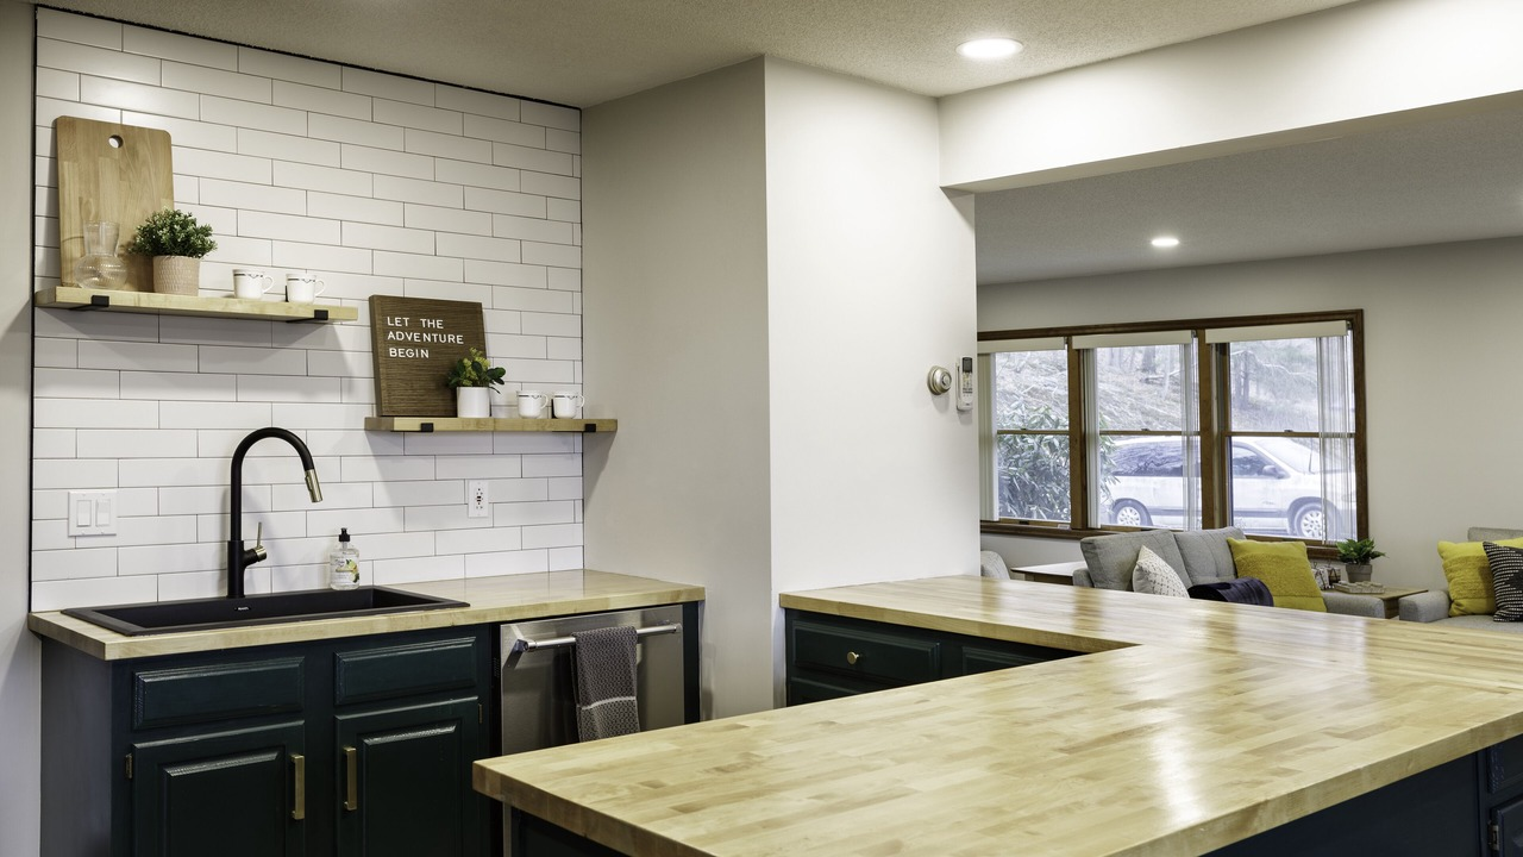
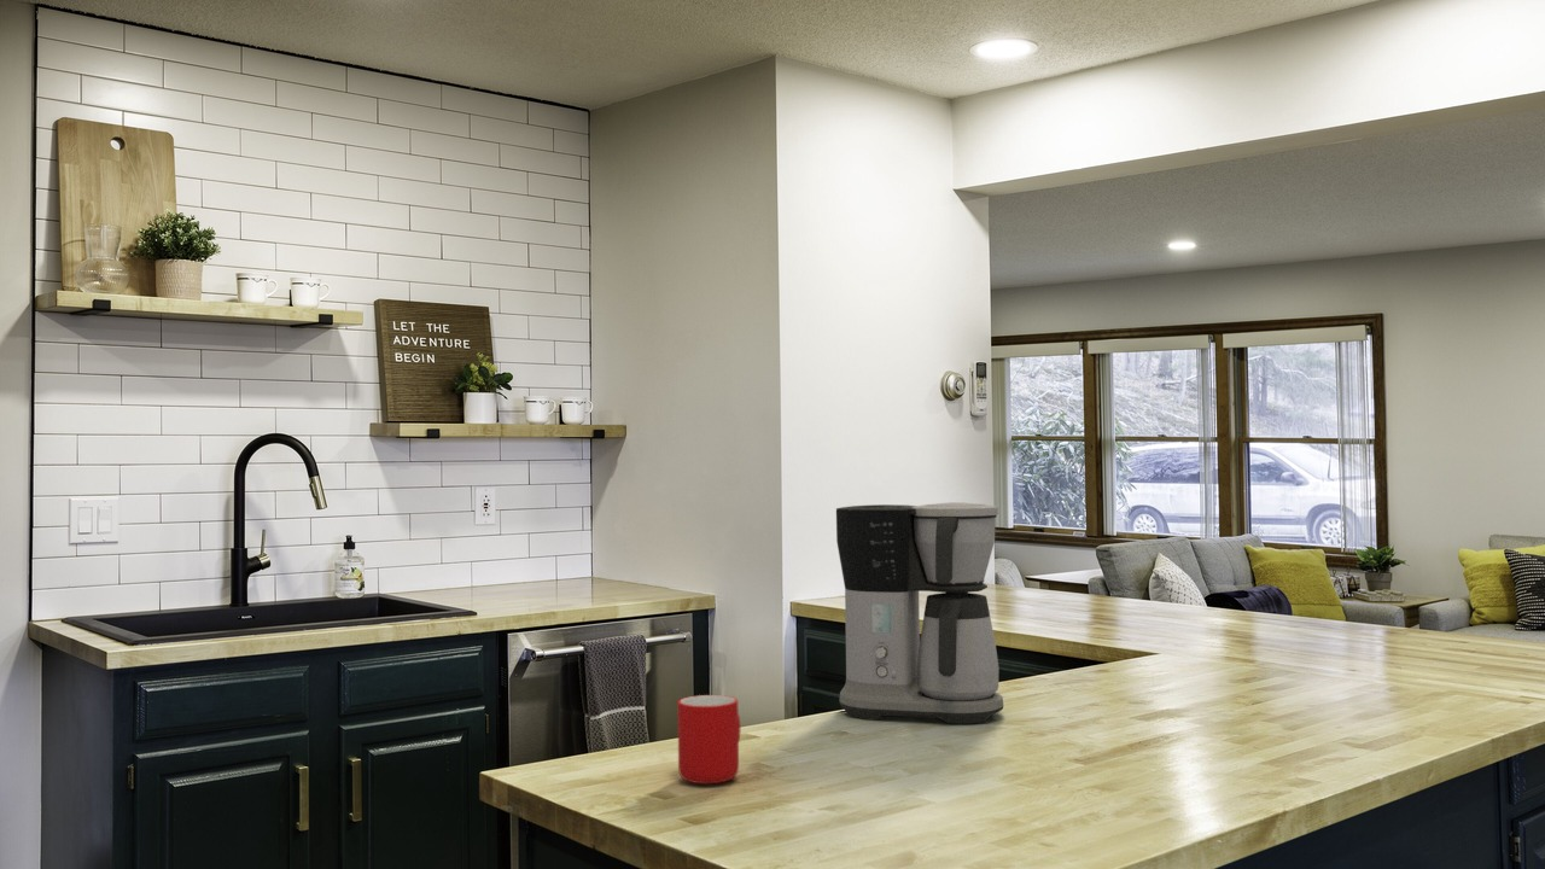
+ cup (716, 736)
+ coffee maker (916, 608)
